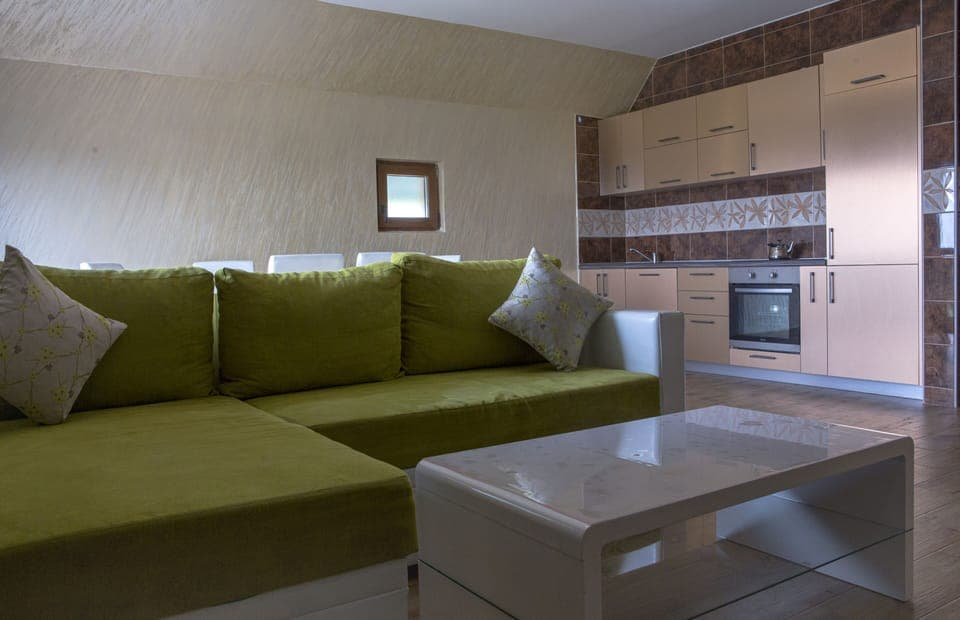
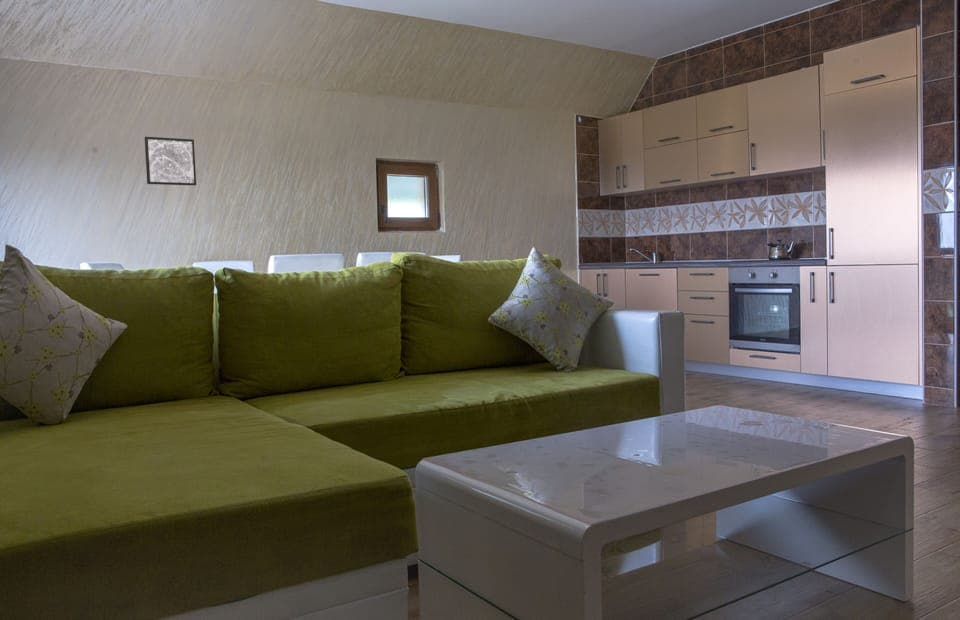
+ wall art (170, 161)
